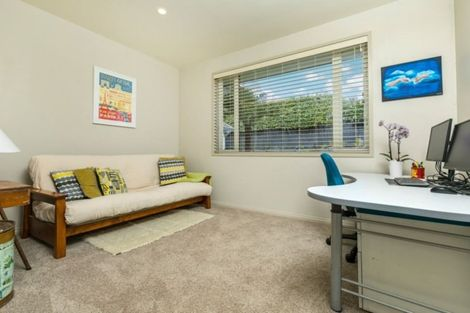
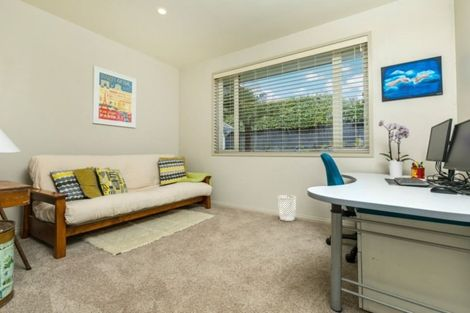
+ wastebasket (287, 207)
